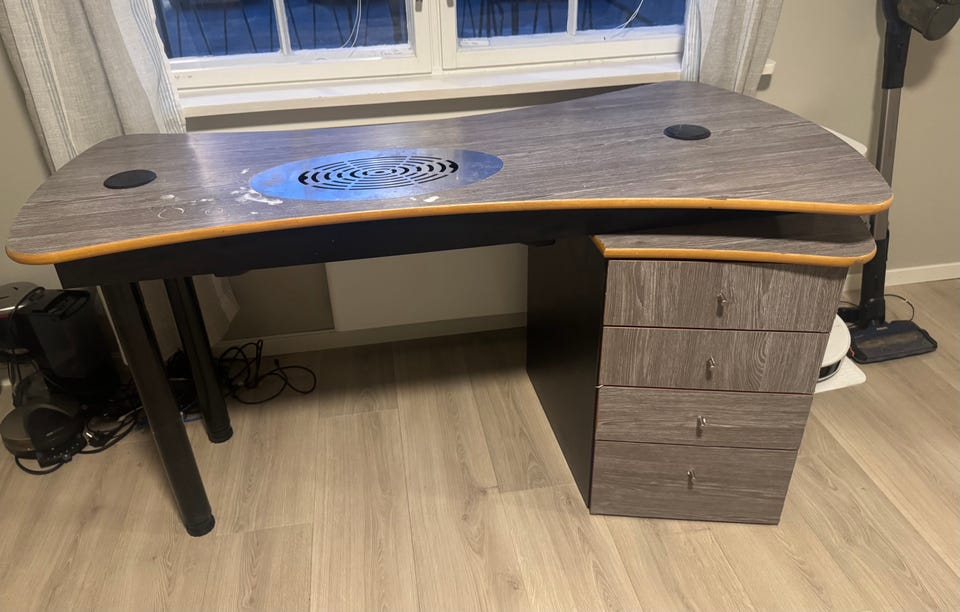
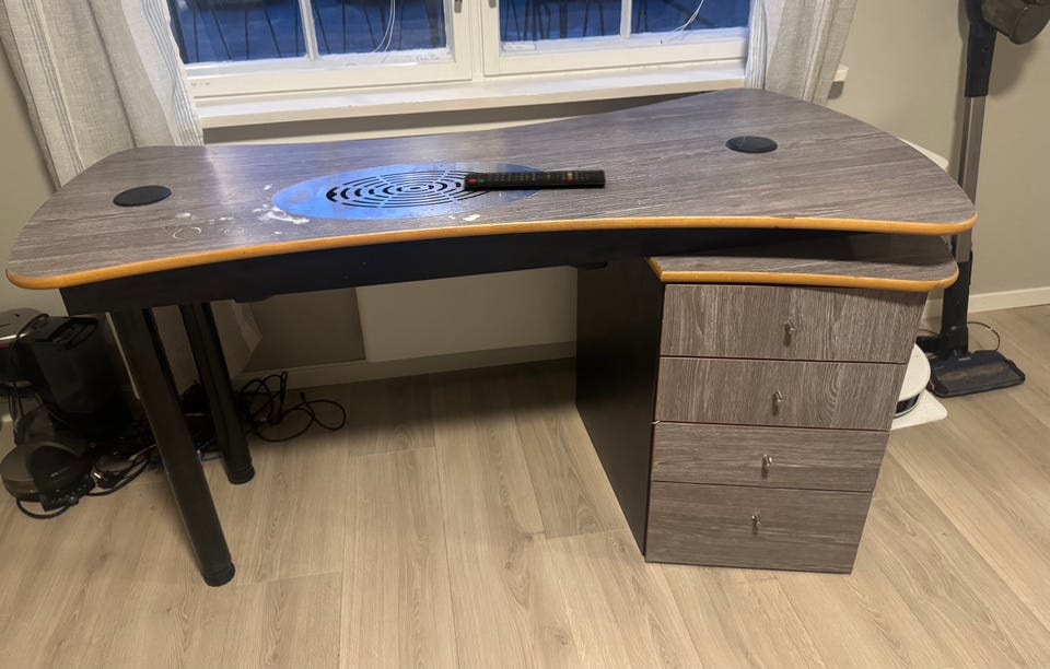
+ remote control (534, 179)
